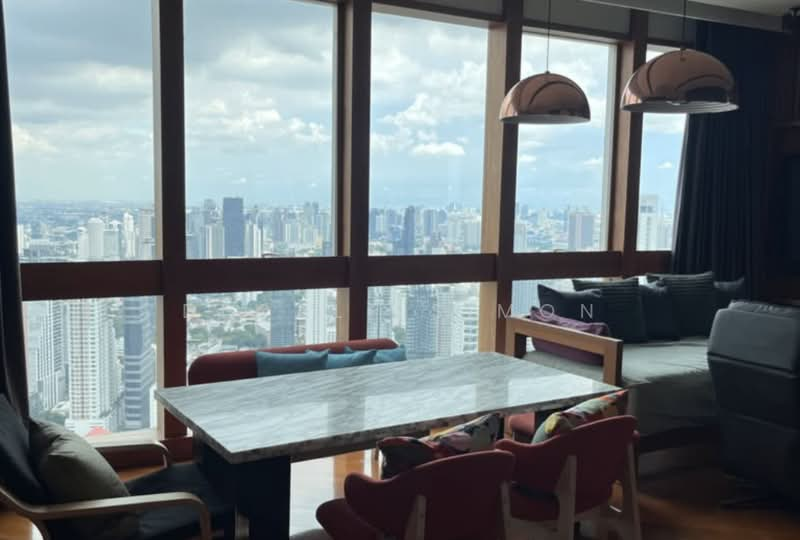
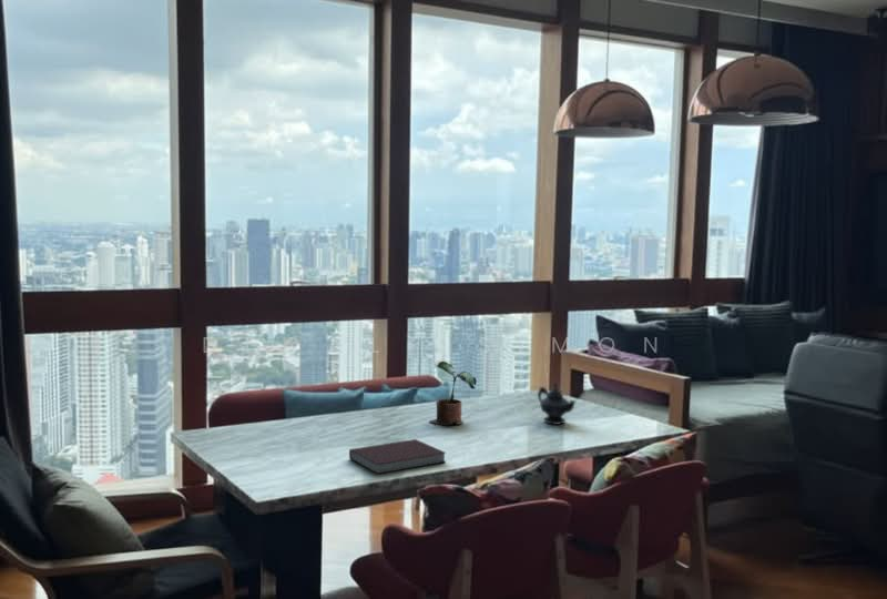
+ notebook (397, 455)
+ potted plant (452, 392)
+ teapot (557, 402)
